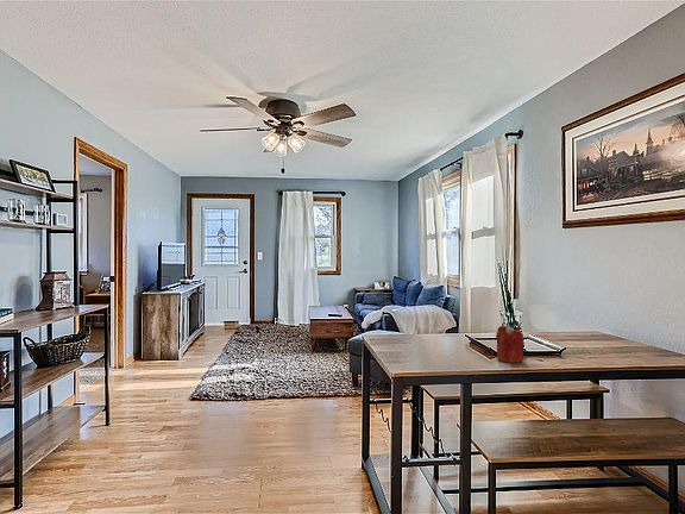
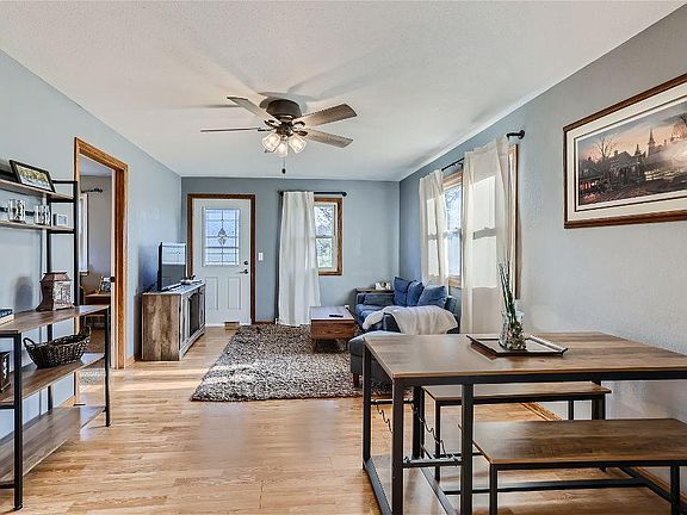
- candle (509, 341)
